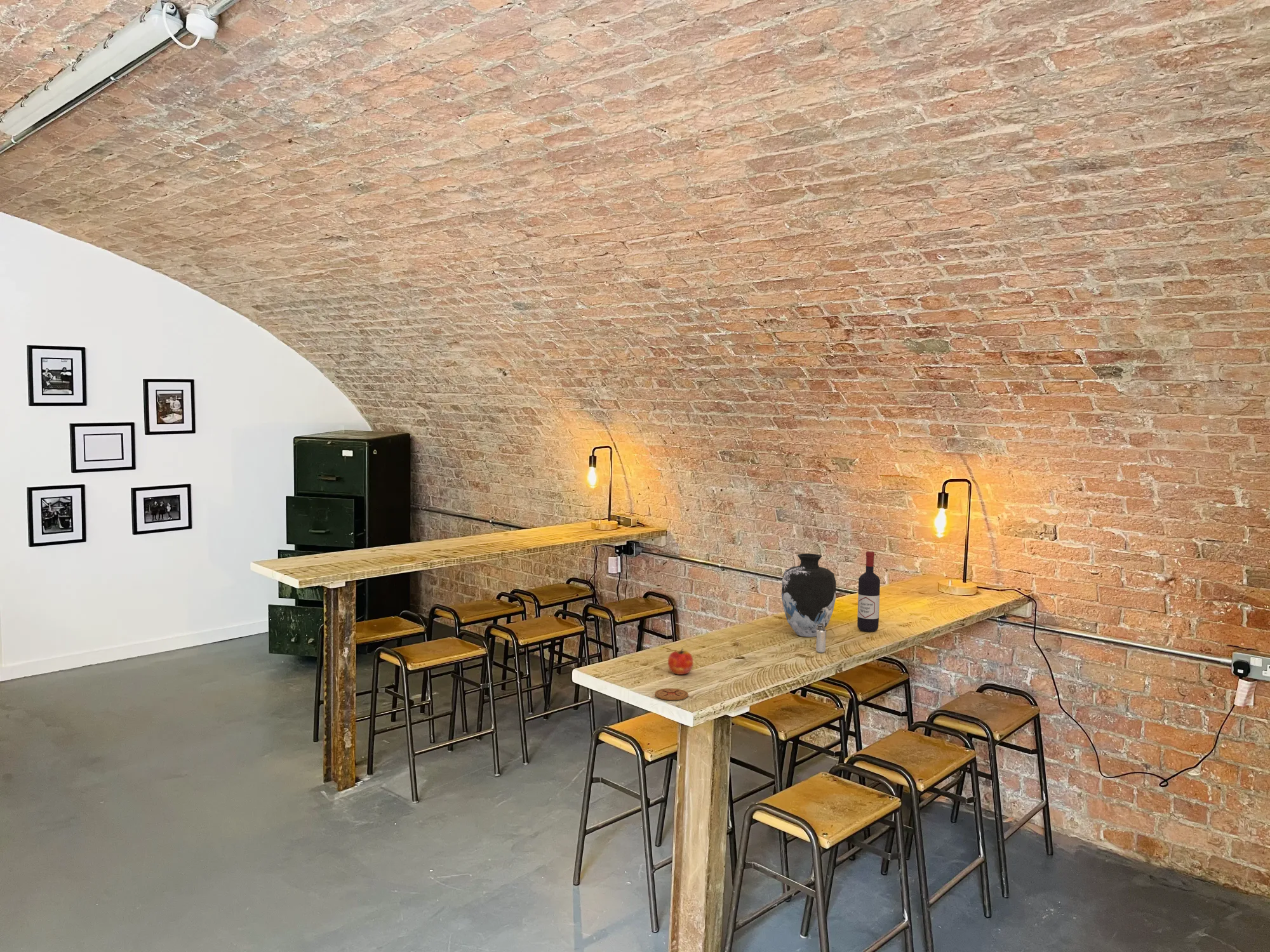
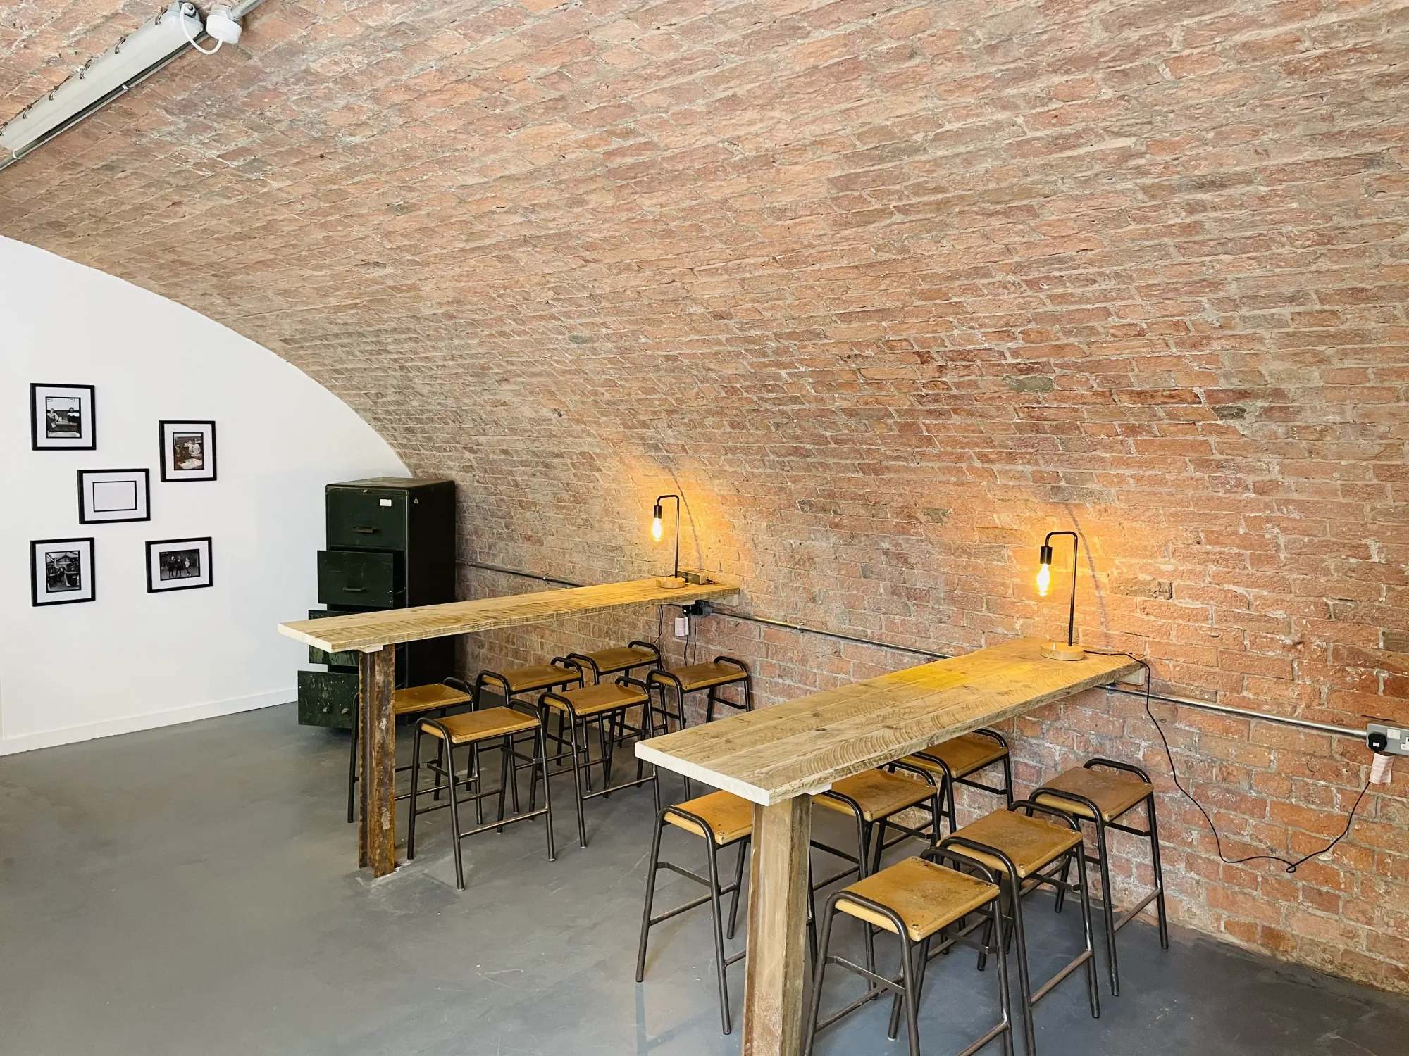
- shaker (821, 638)
- wine bottle (869, 591)
- apple (680, 661)
- vase (808, 595)
- coaster (671, 694)
